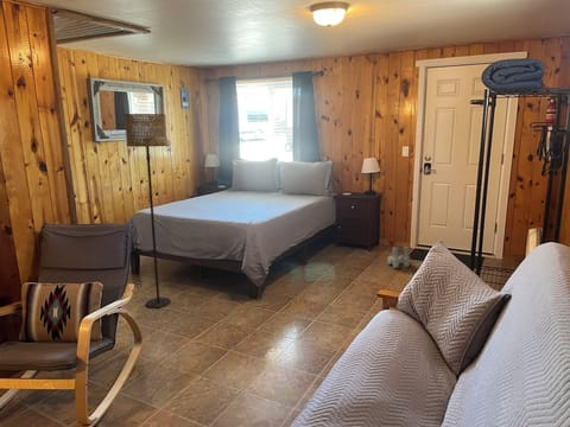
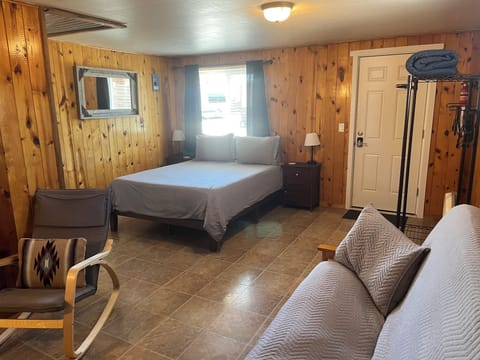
- floor lamp (152, 212)
- boots (398, 255)
